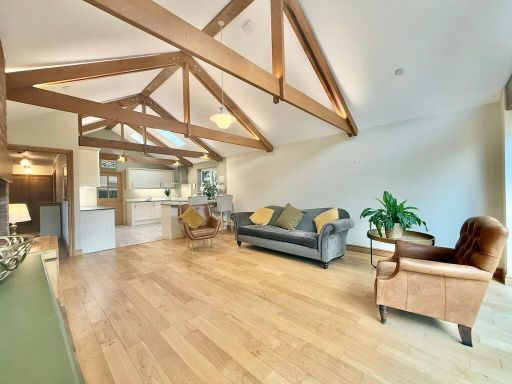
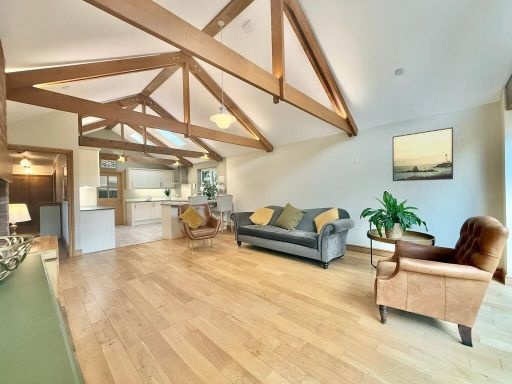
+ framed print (420, 156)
